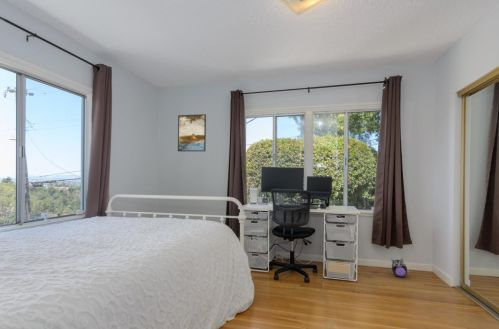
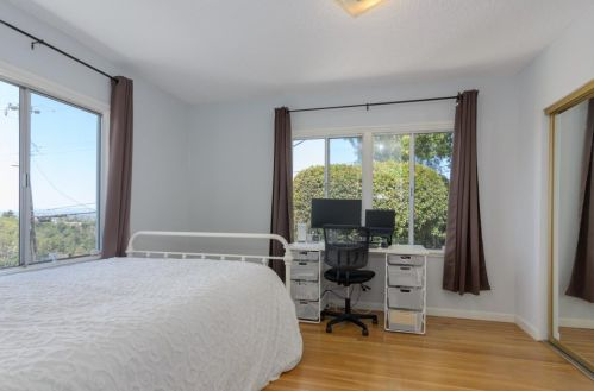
- plush toy (399, 267)
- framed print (191, 133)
